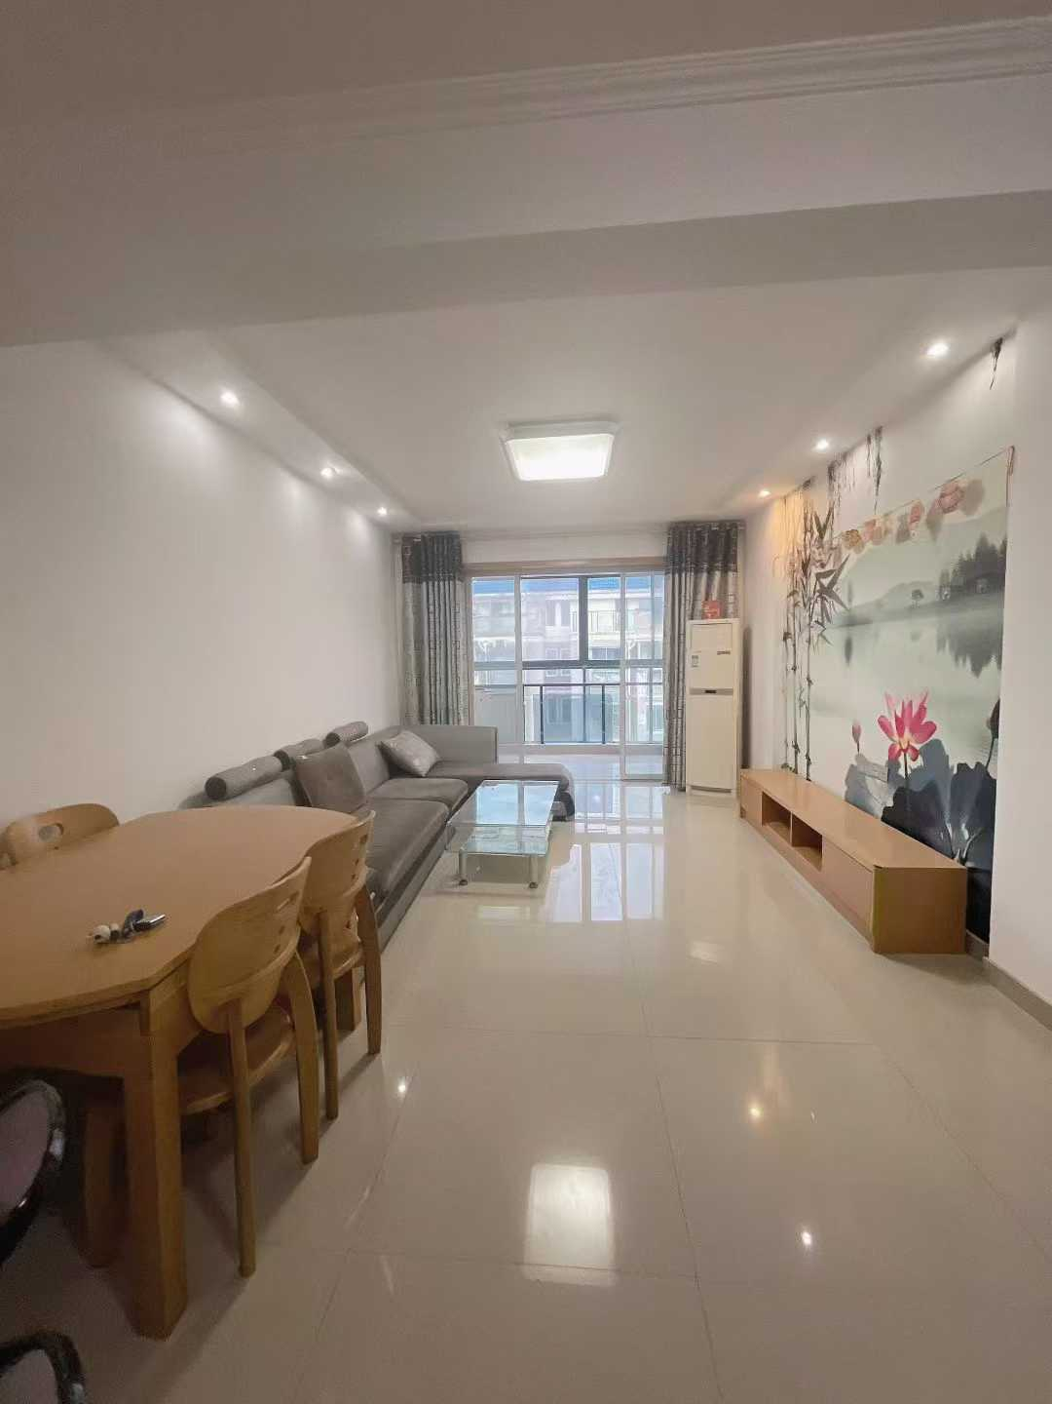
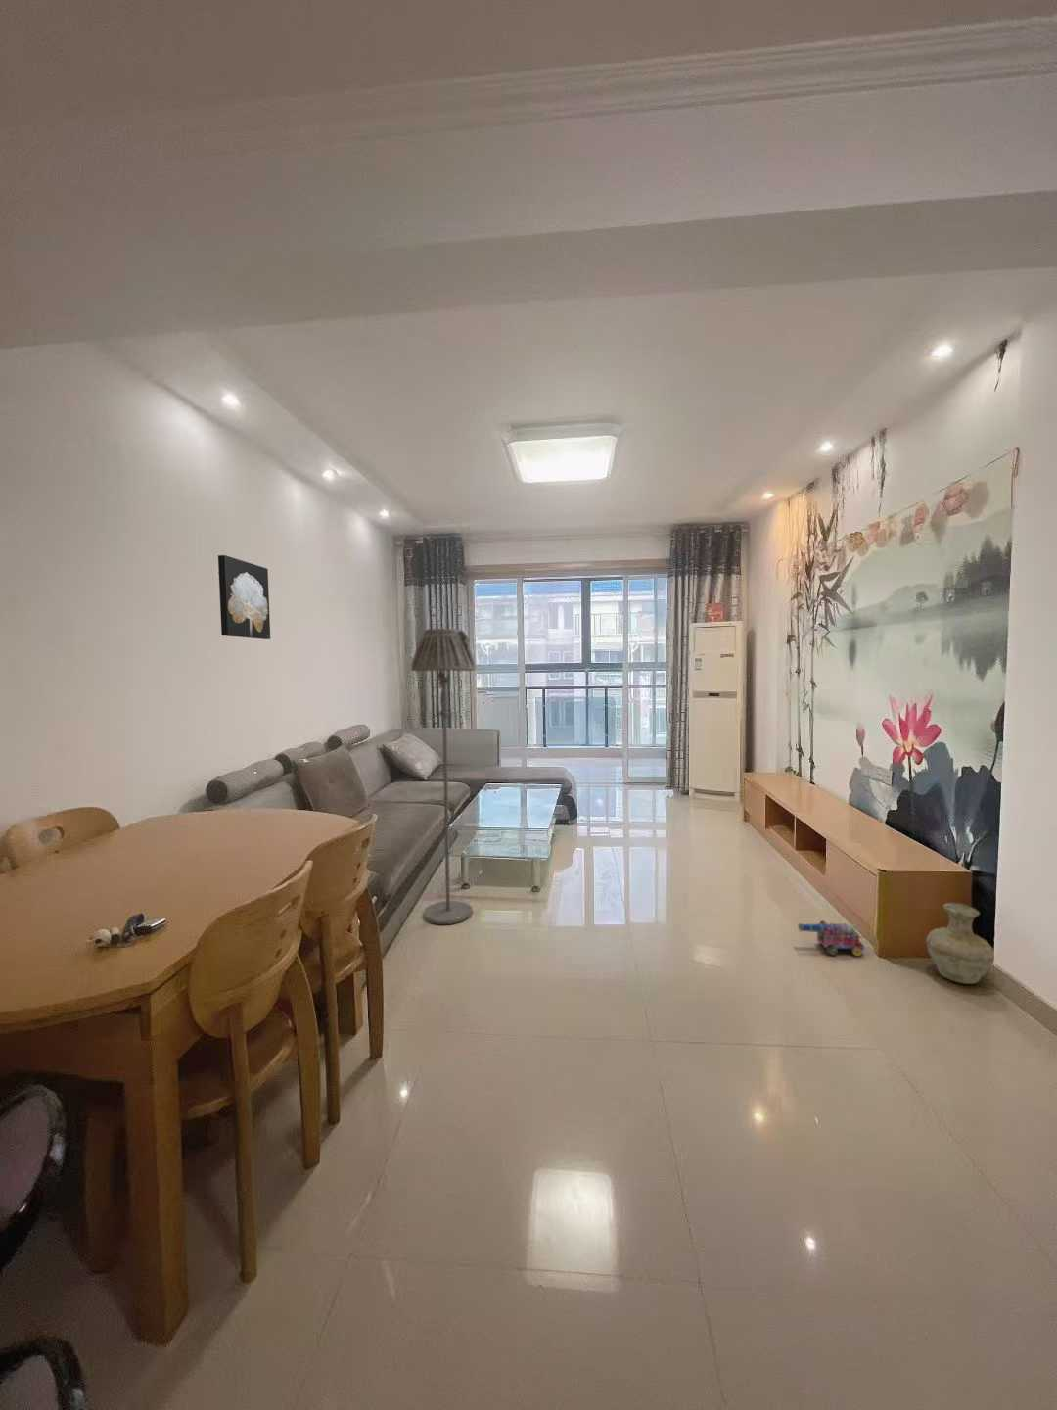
+ toy cannon (830, 936)
+ vase (959, 941)
+ floor lamp (445, 774)
+ wall art (245, 600)
